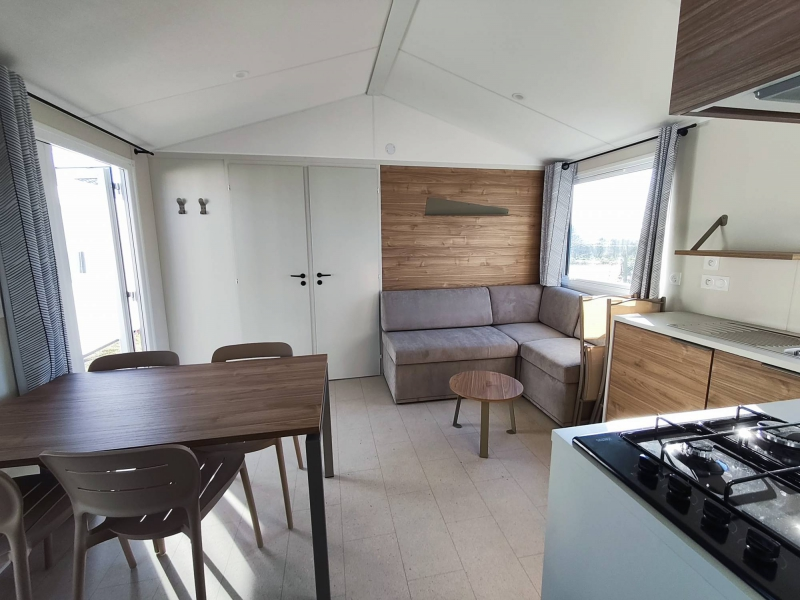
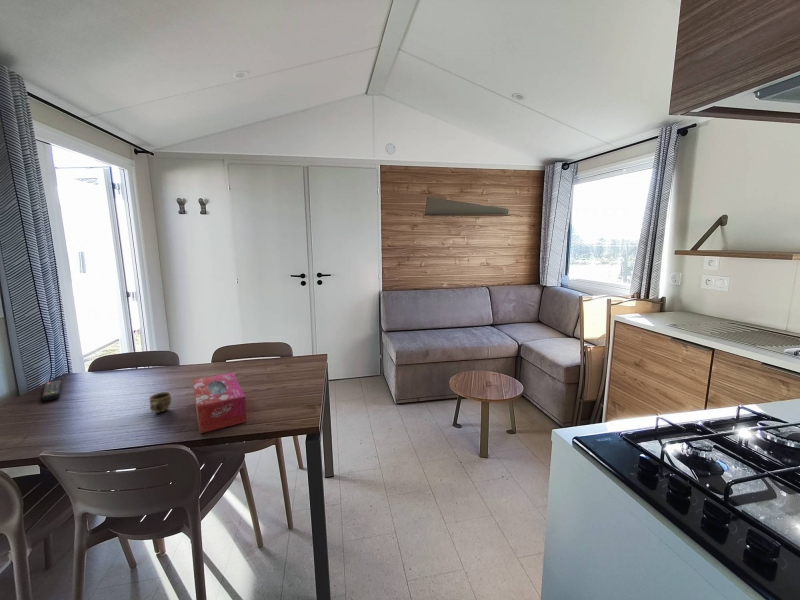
+ cup (158, 404)
+ tissue box (218, 399)
+ remote control (52, 390)
